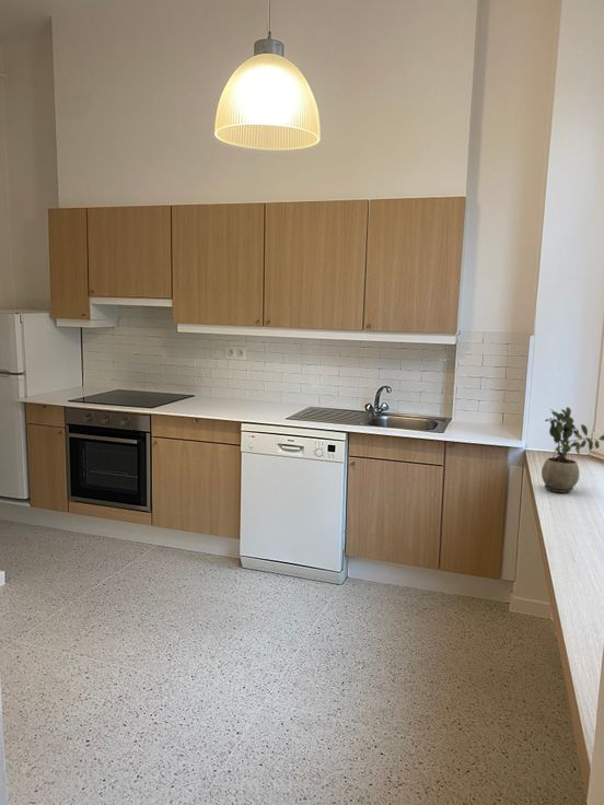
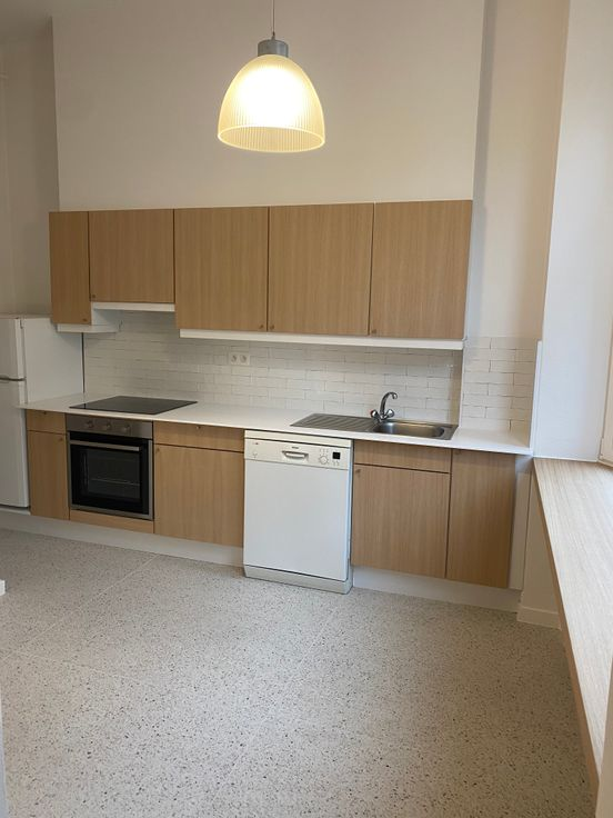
- potted plant (569, 450)
